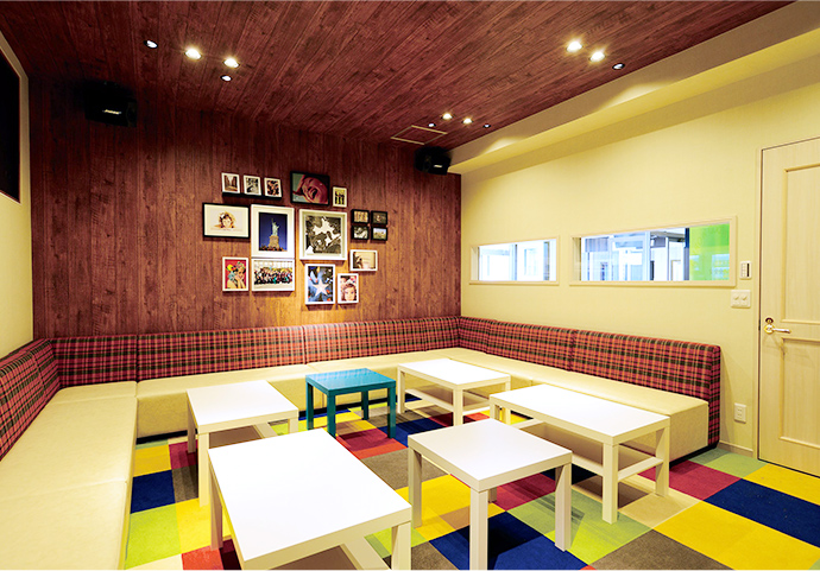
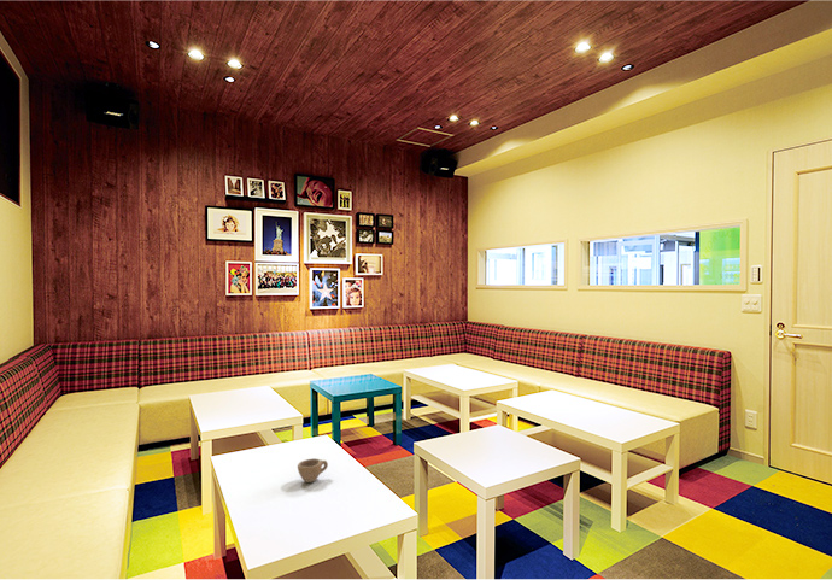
+ cup (312, 470)
